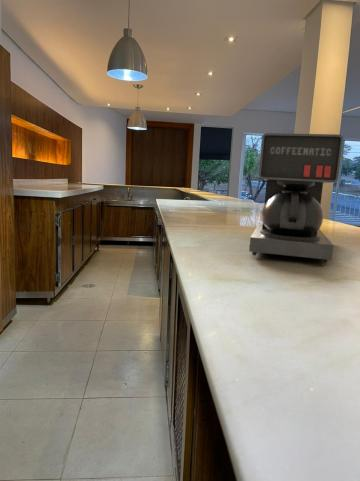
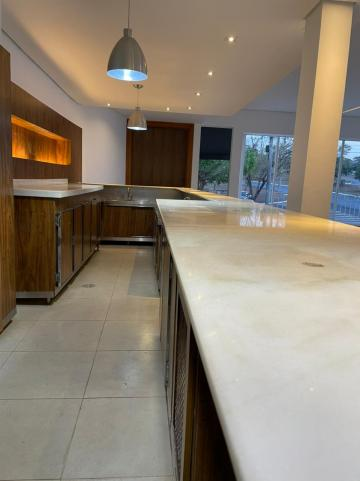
- coffee maker (293, 196)
